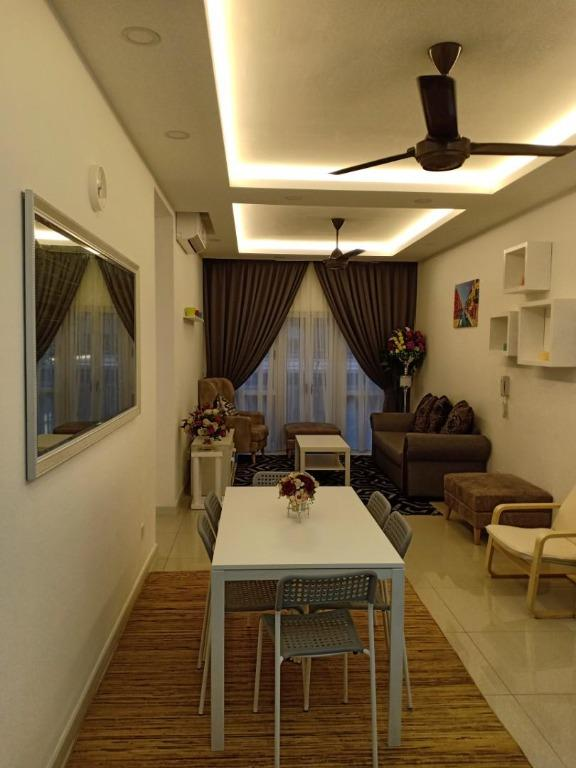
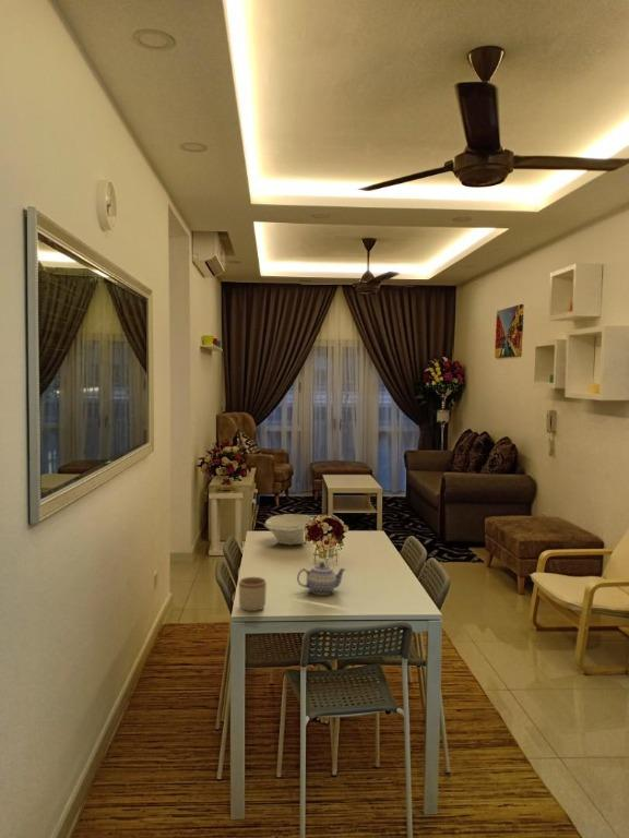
+ teapot (321, 576)
+ bowl (289, 529)
+ mug (252, 592)
